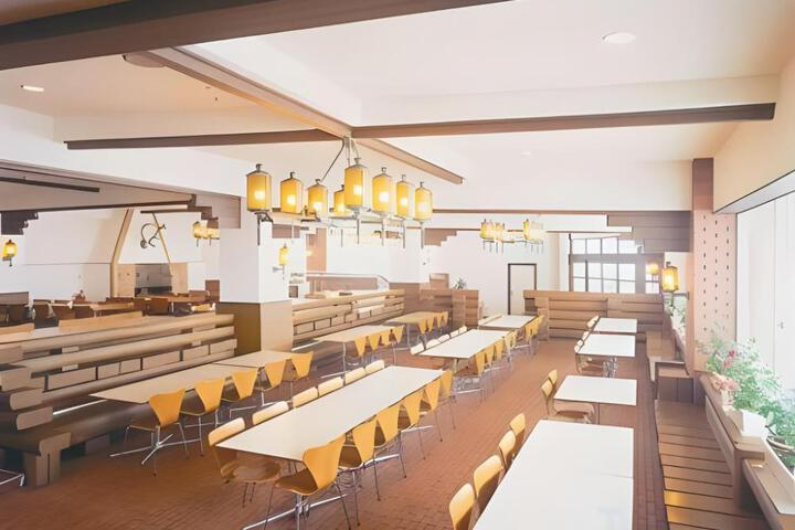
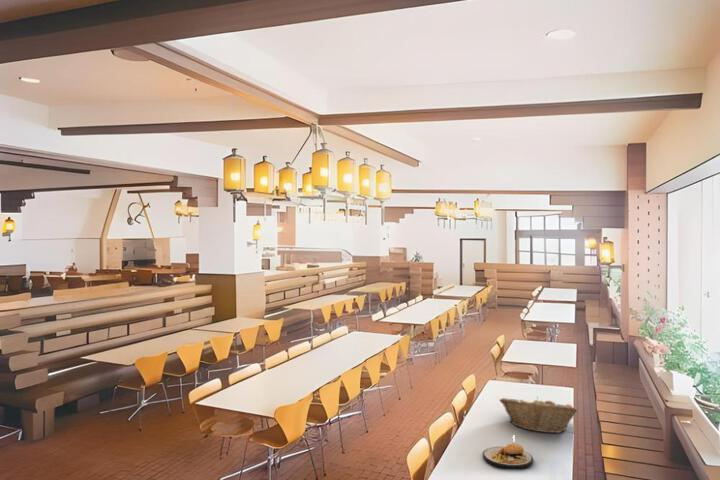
+ fruit basket (537, 410)
+ plate (507, 446)
